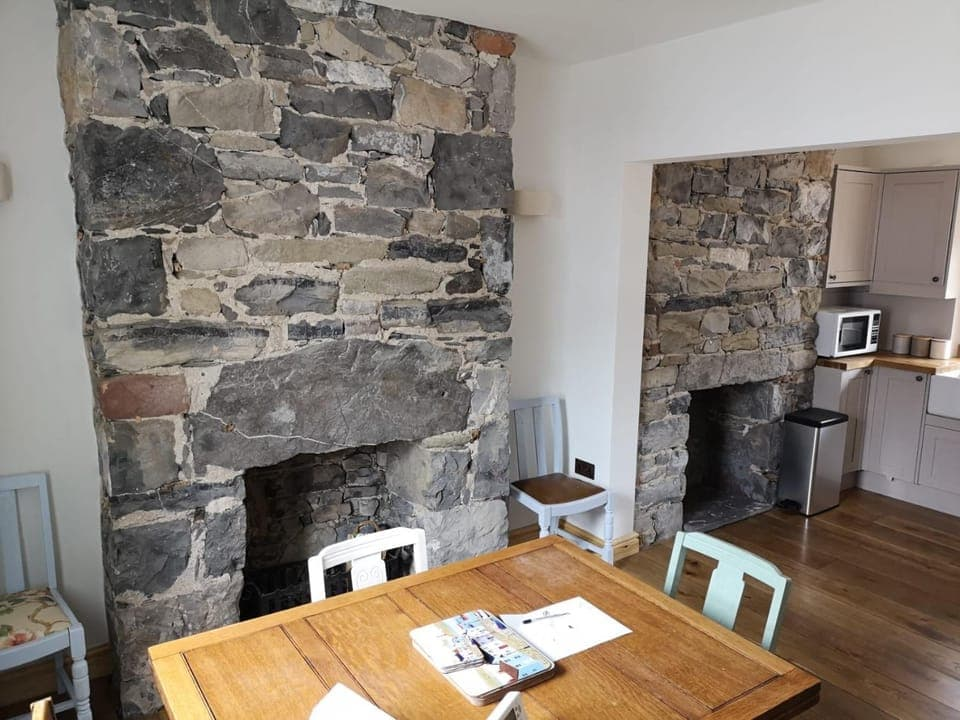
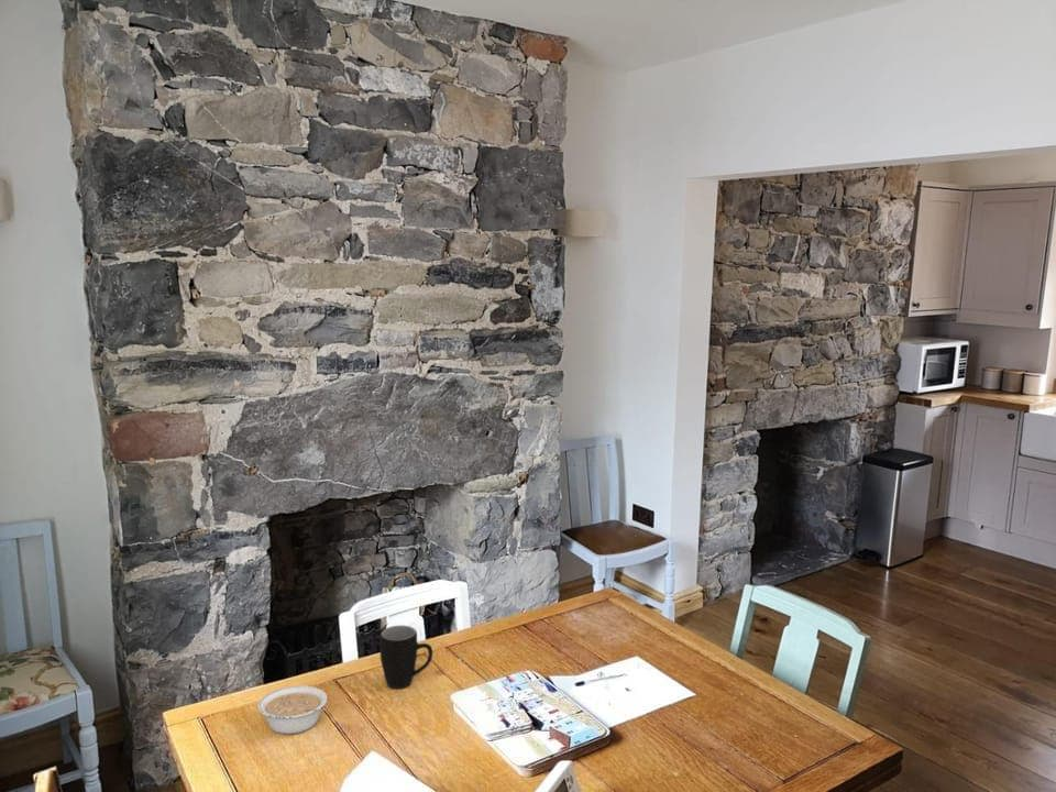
+ mug (407, 659)
+ legume (295, 710)
